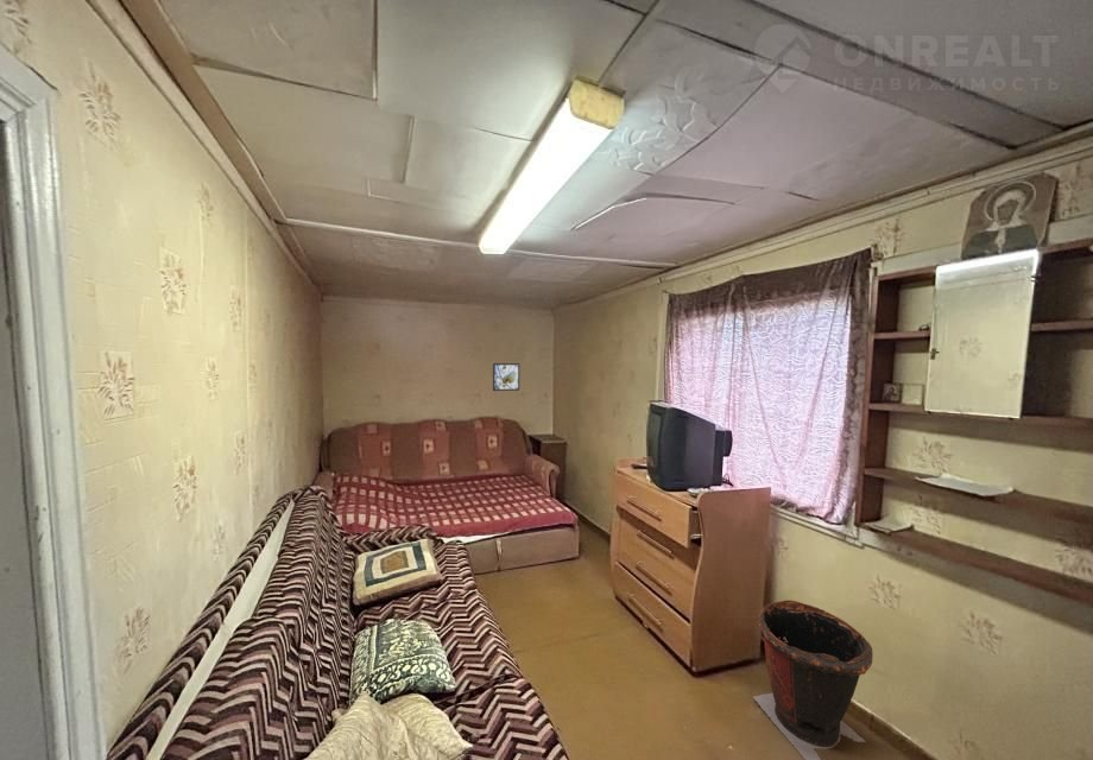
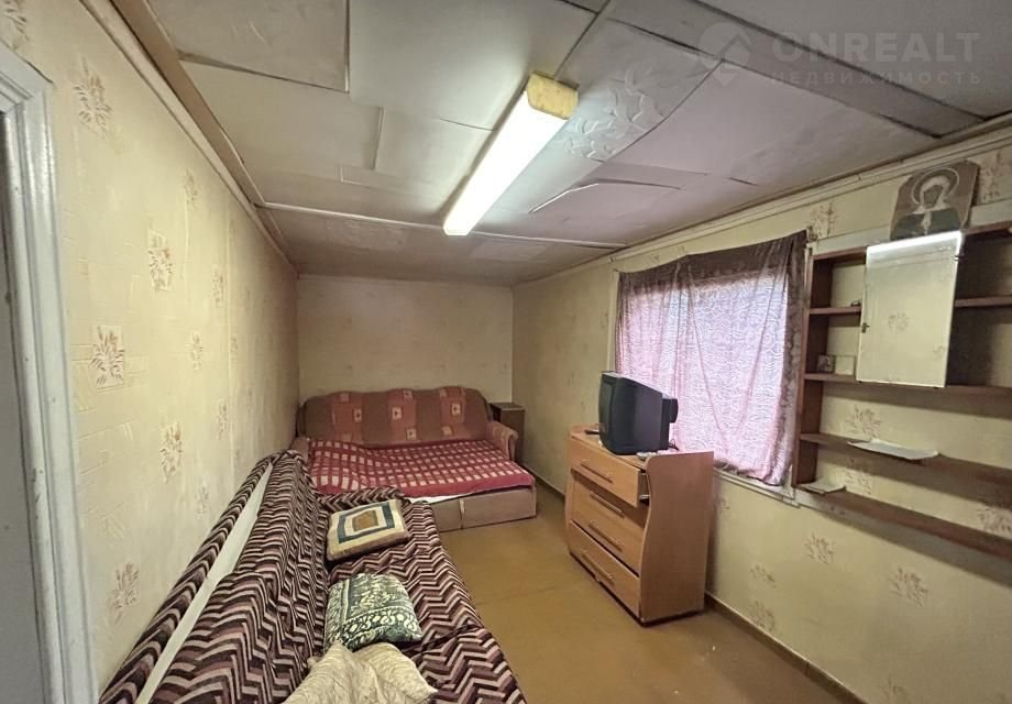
- waste bin (808, 672)
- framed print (506, 376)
